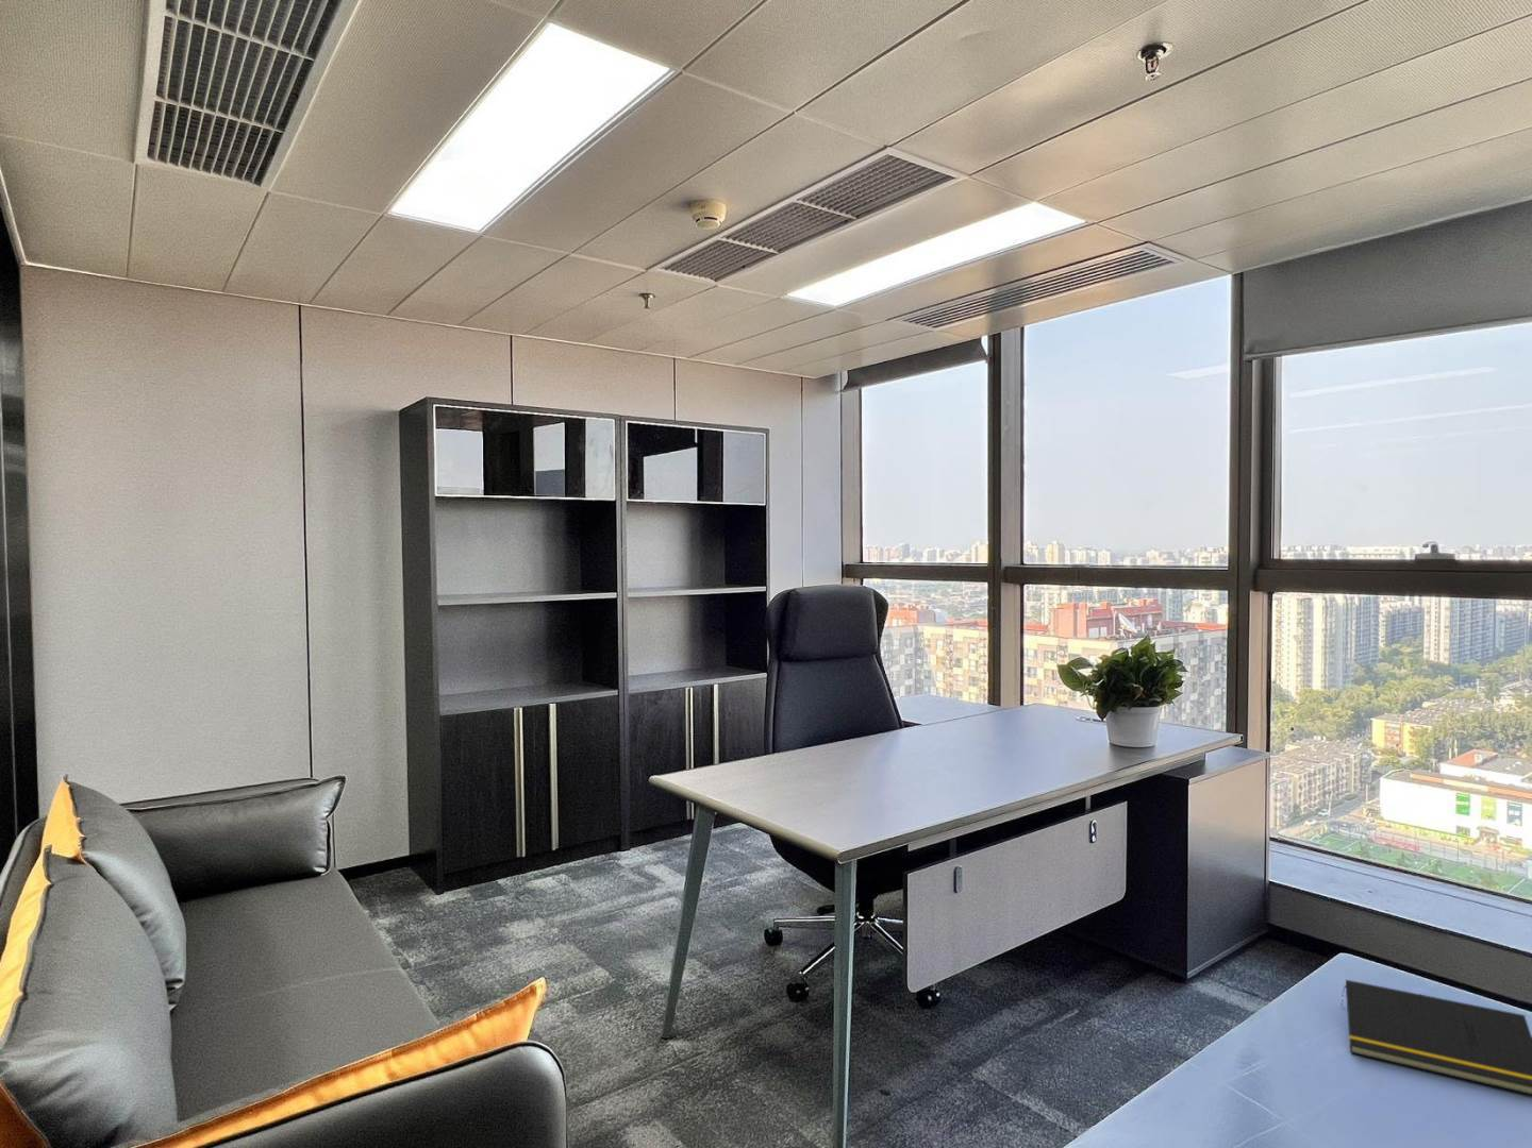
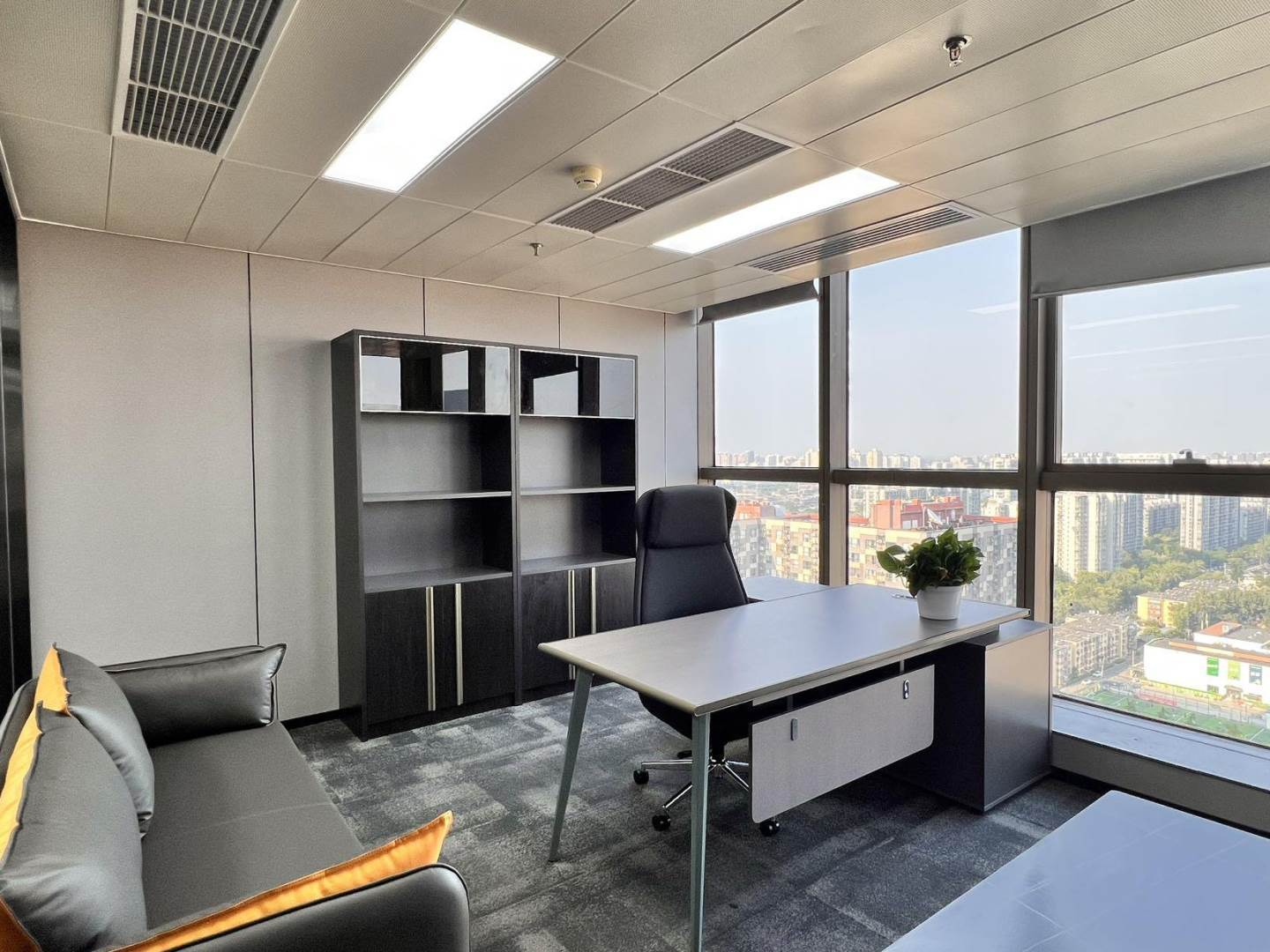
- notepad (1438, 1033)
